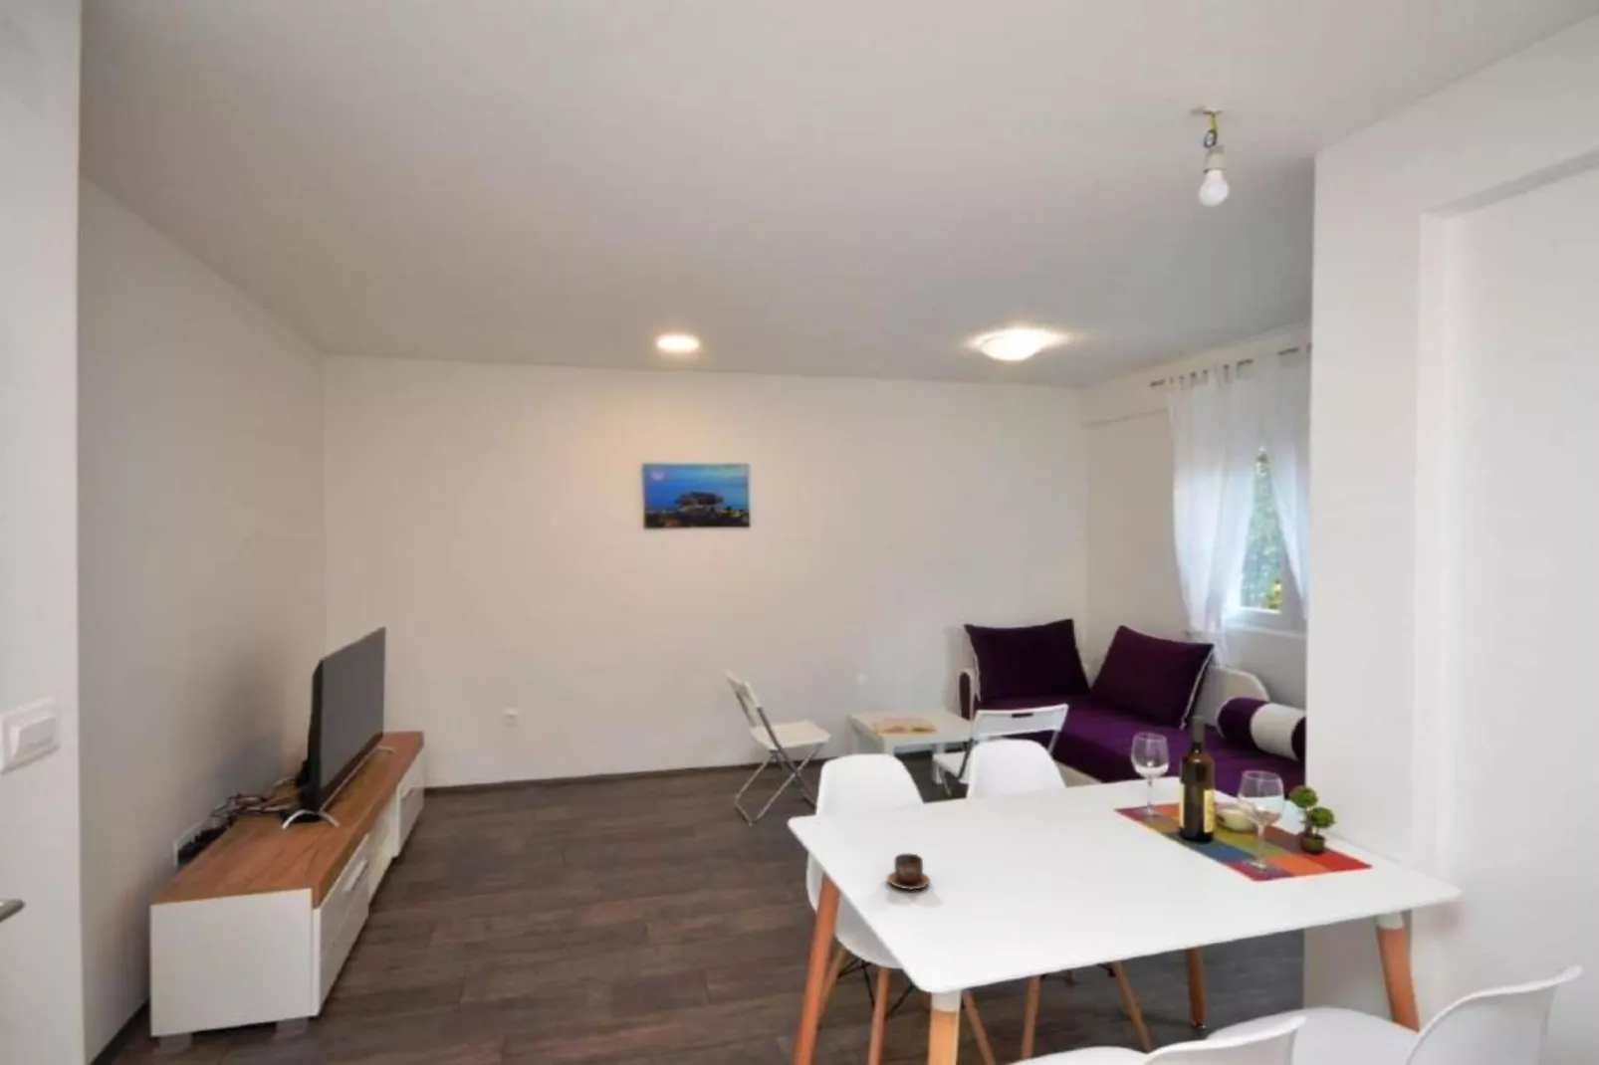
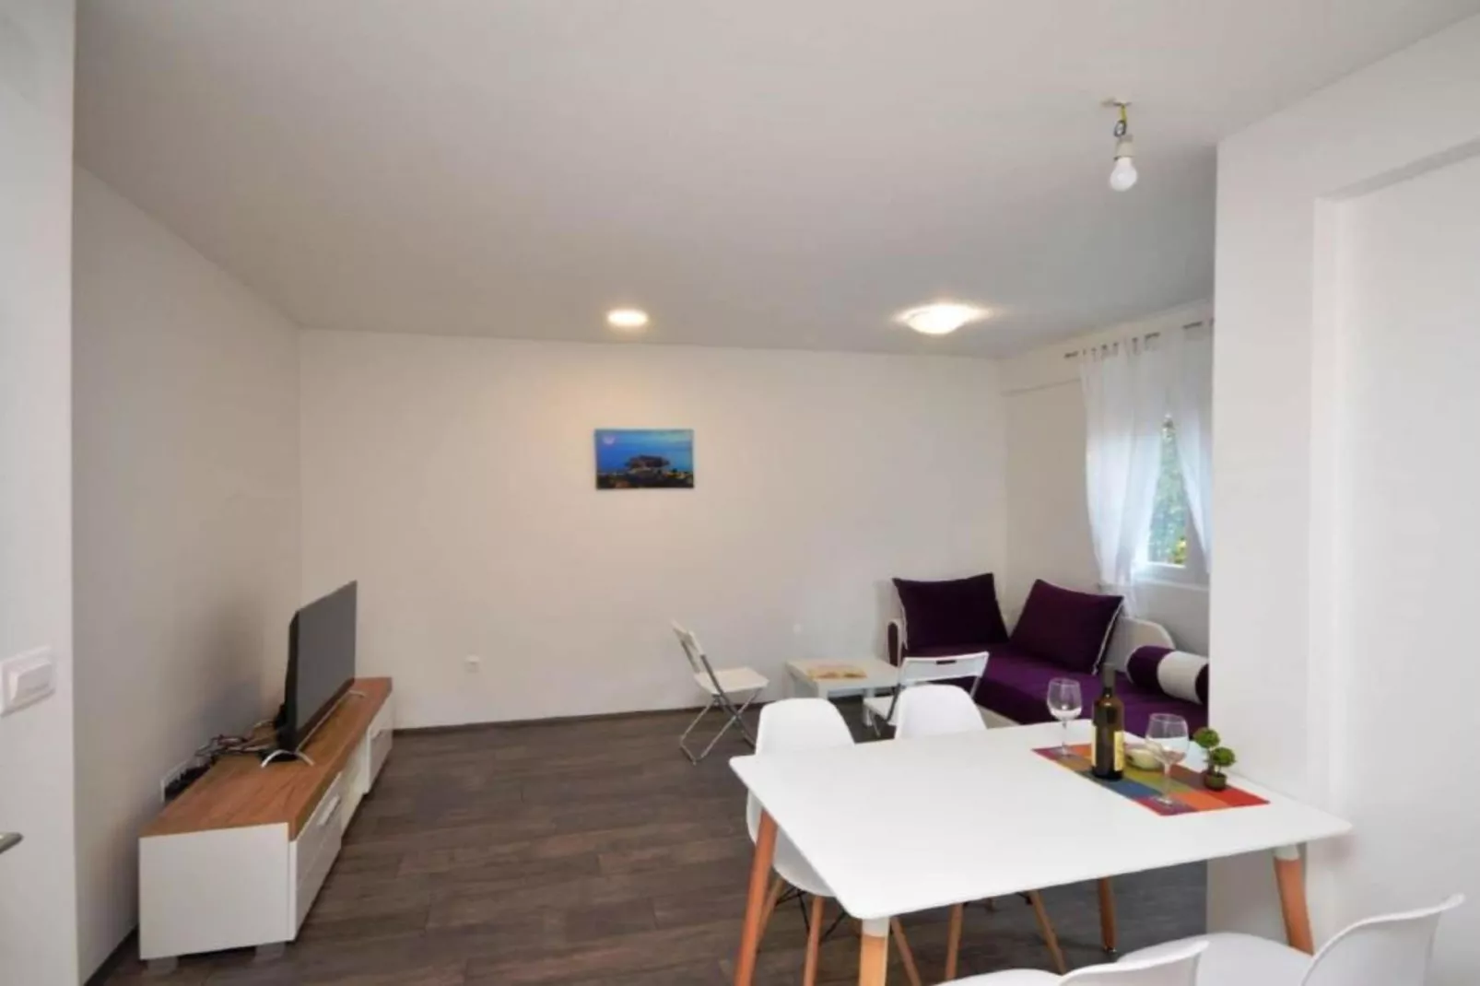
- cup (909, 870)
